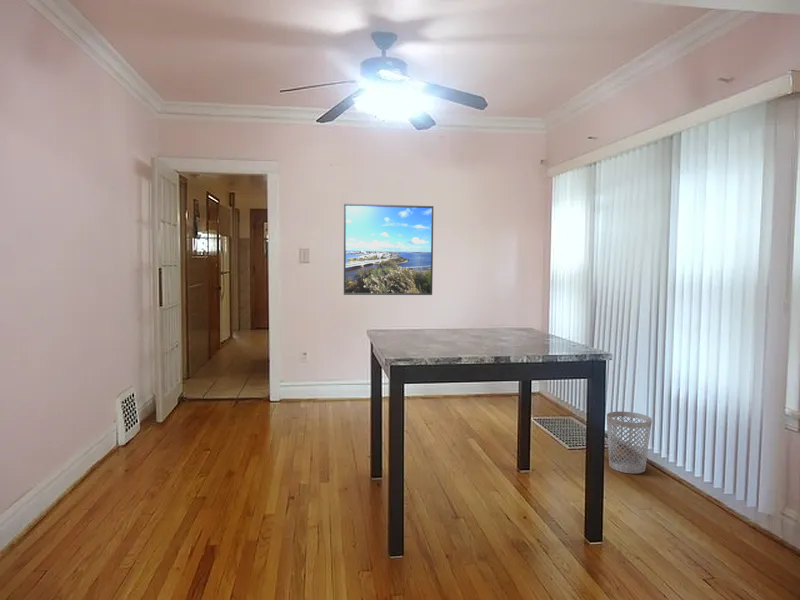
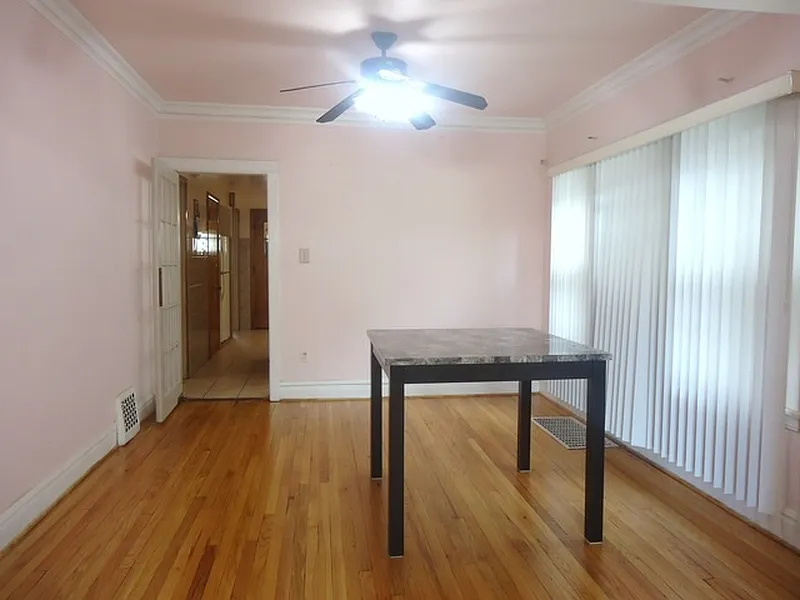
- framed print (388, 250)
- wastebasket (628, 442)
